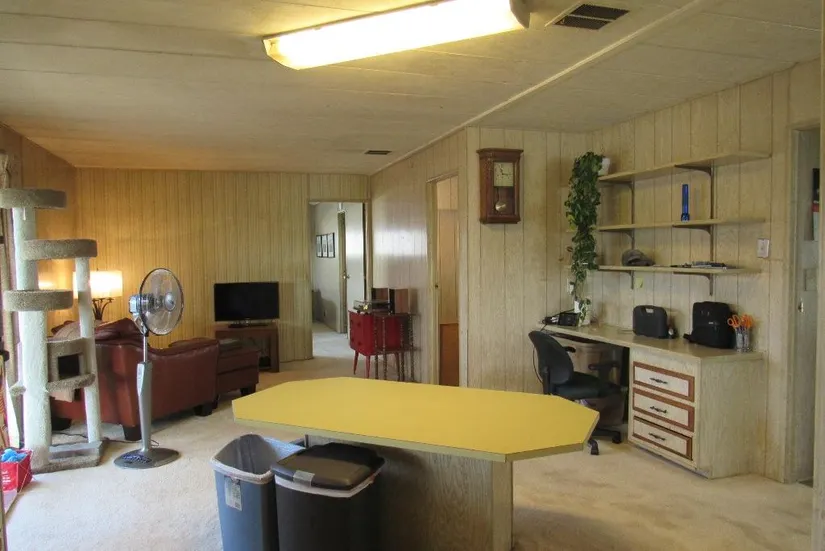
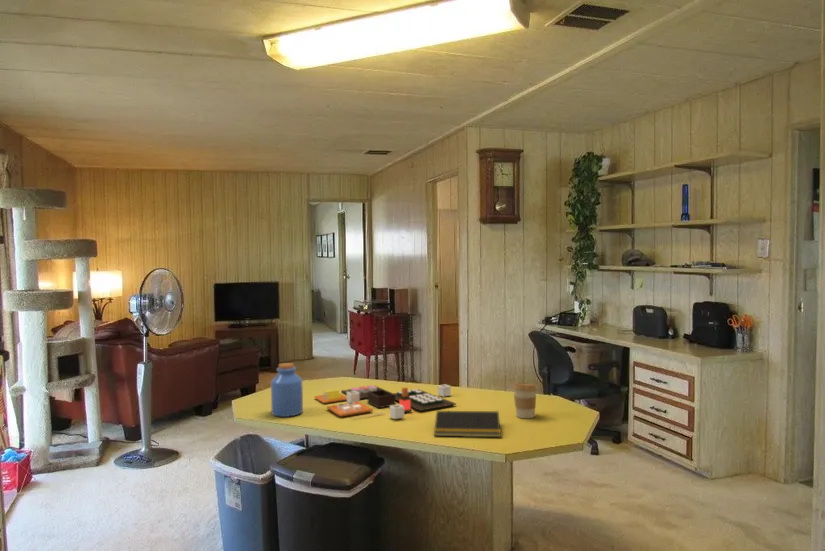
+ jar (286, 388)
+ toy food set (388, 391)
+ notepad (467, 423)
+ coffee cup (525, 399)
